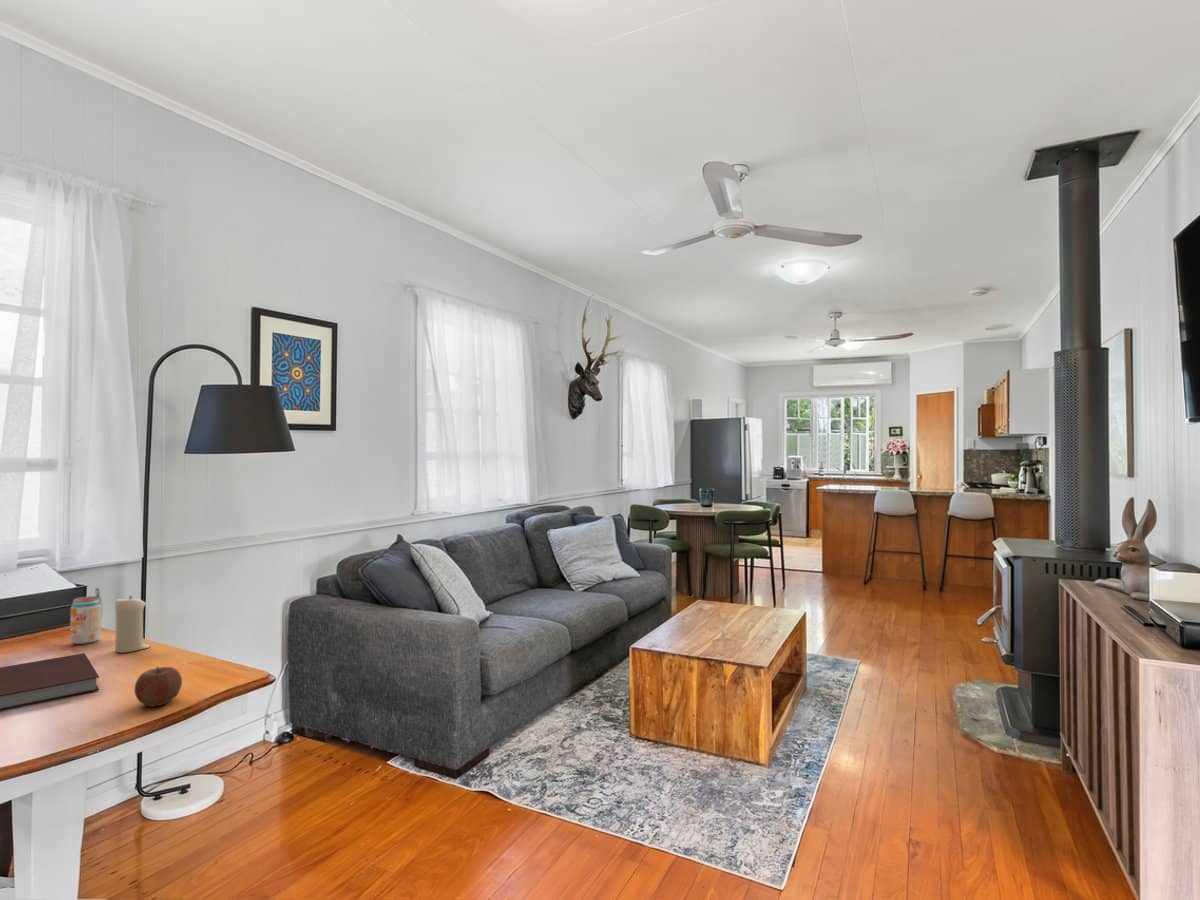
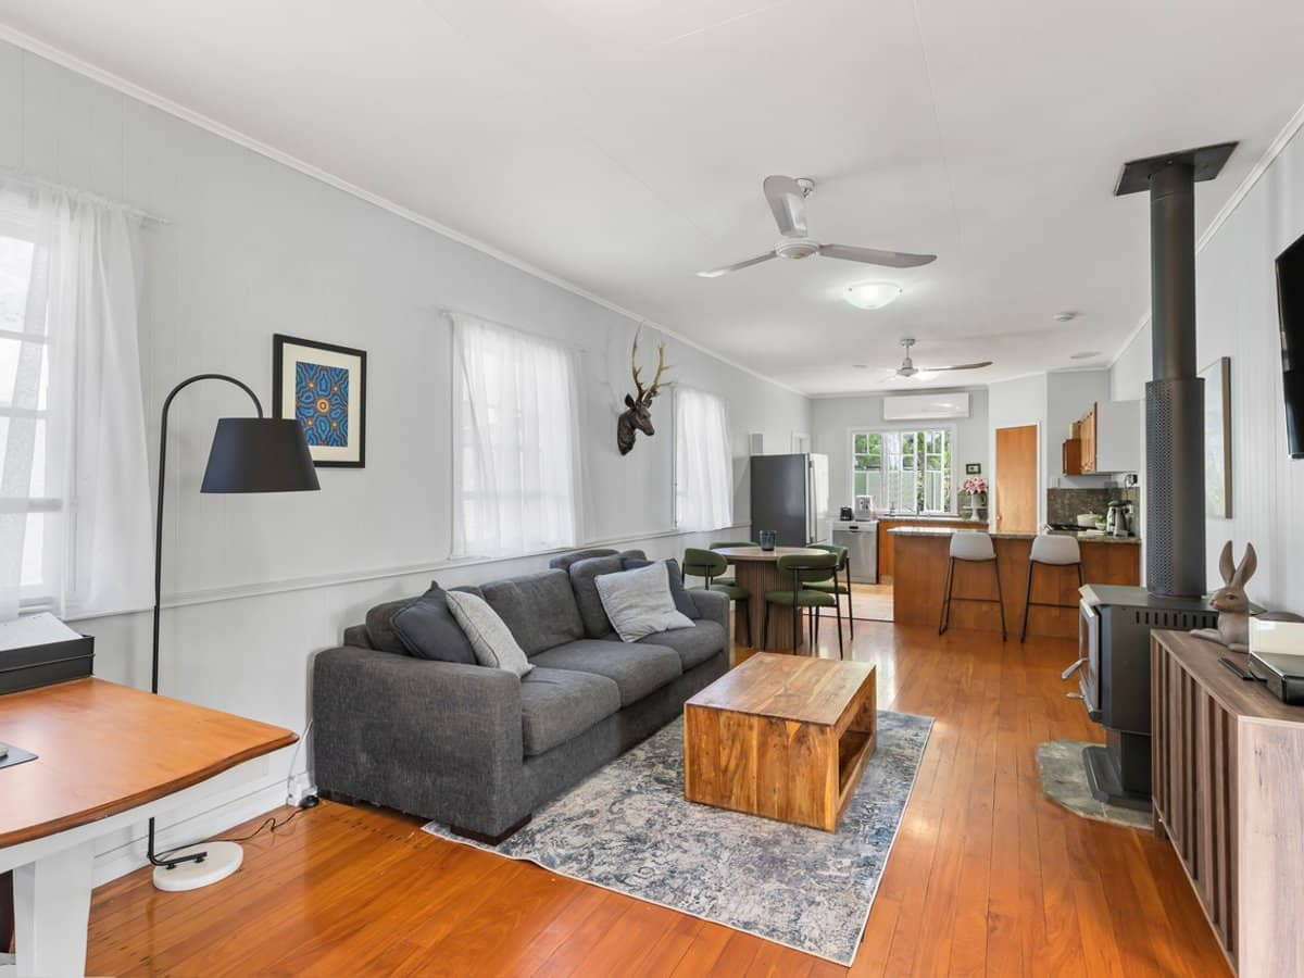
- notebook (40, 679)
- beverage can (86, 615)
- candle (131, 622)
- apple (158, 684)
